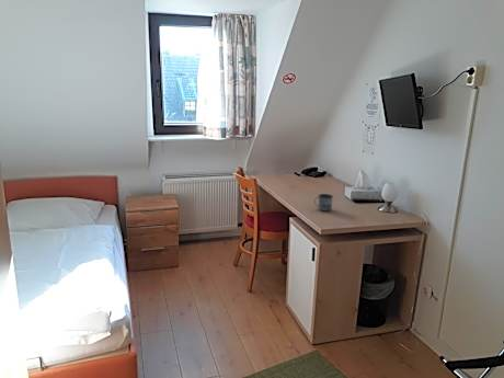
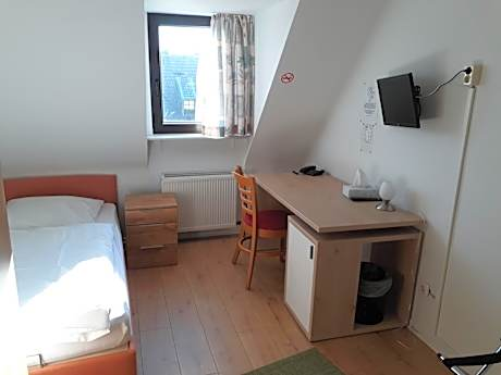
- mug (322, 202)
